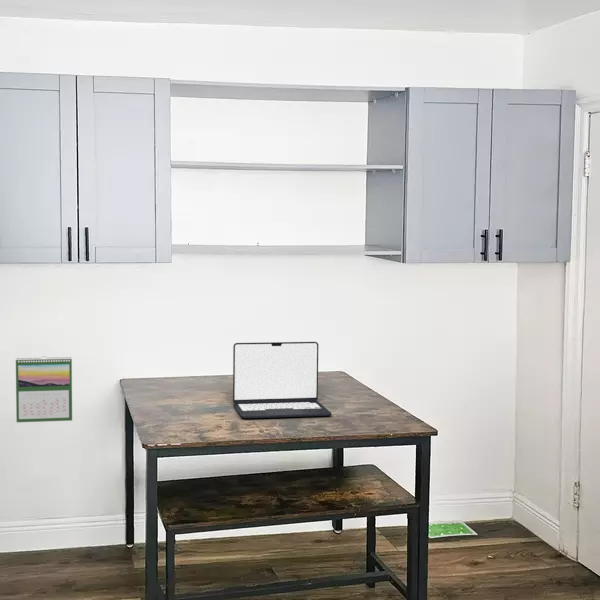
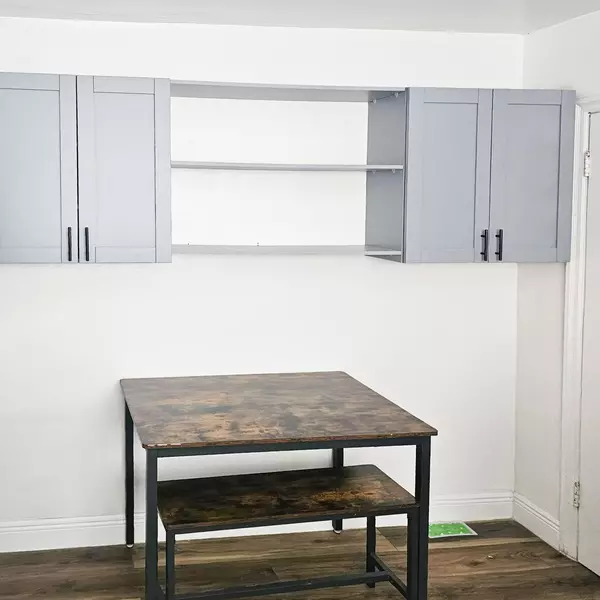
- calendar (44, 388)
- laptop (281, 378)
